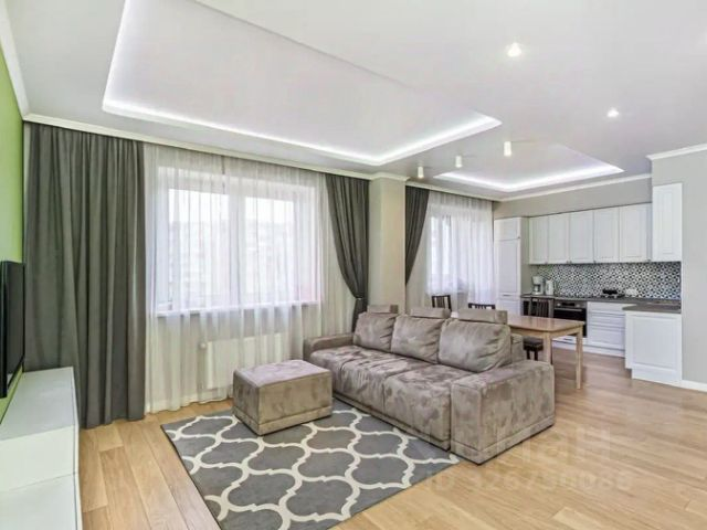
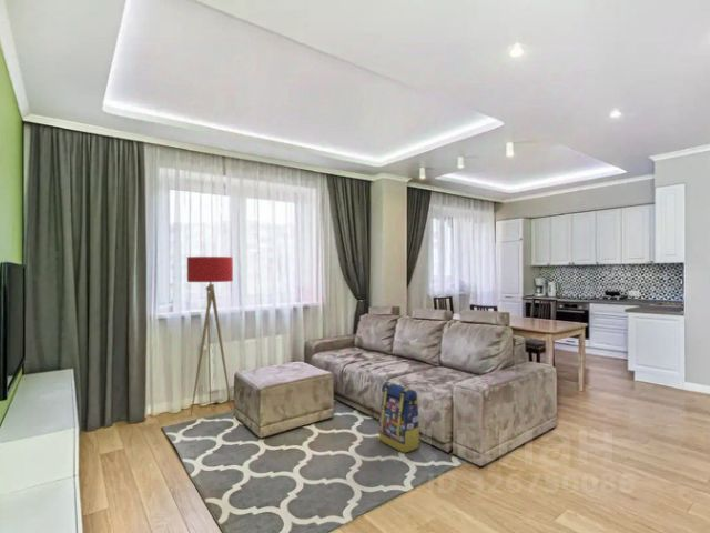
+ floor lamp (209, 332)
+ backpack (399, 414)
